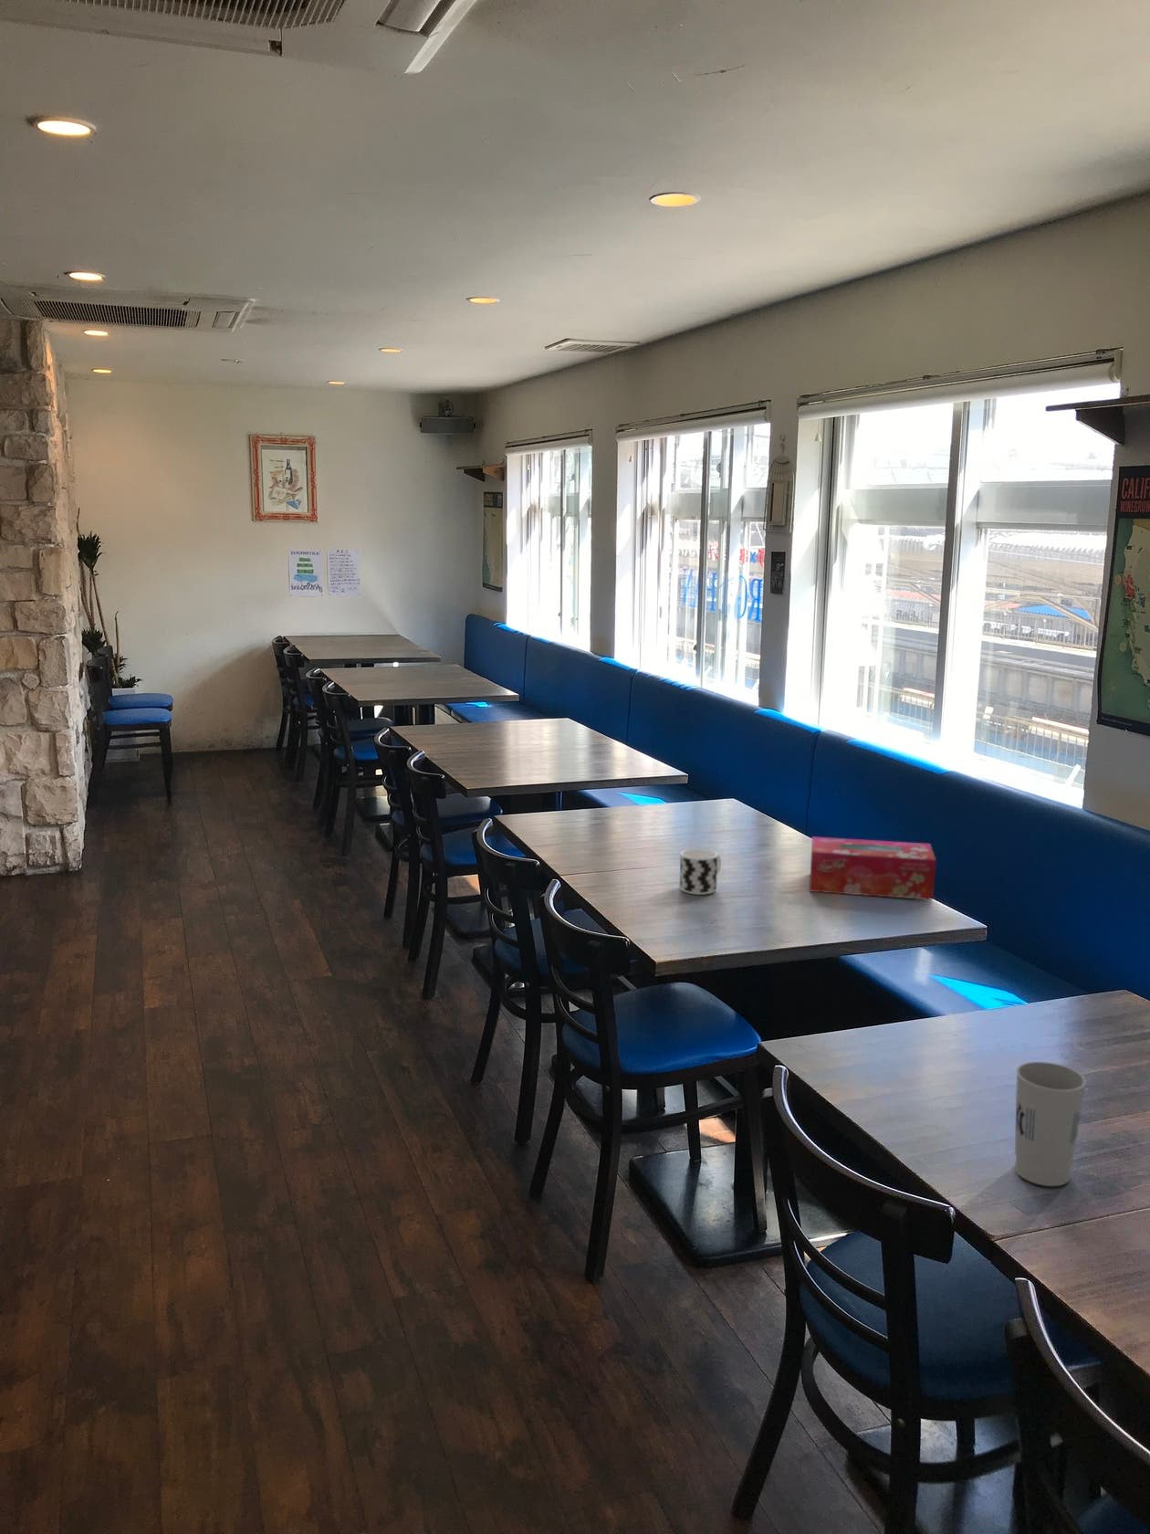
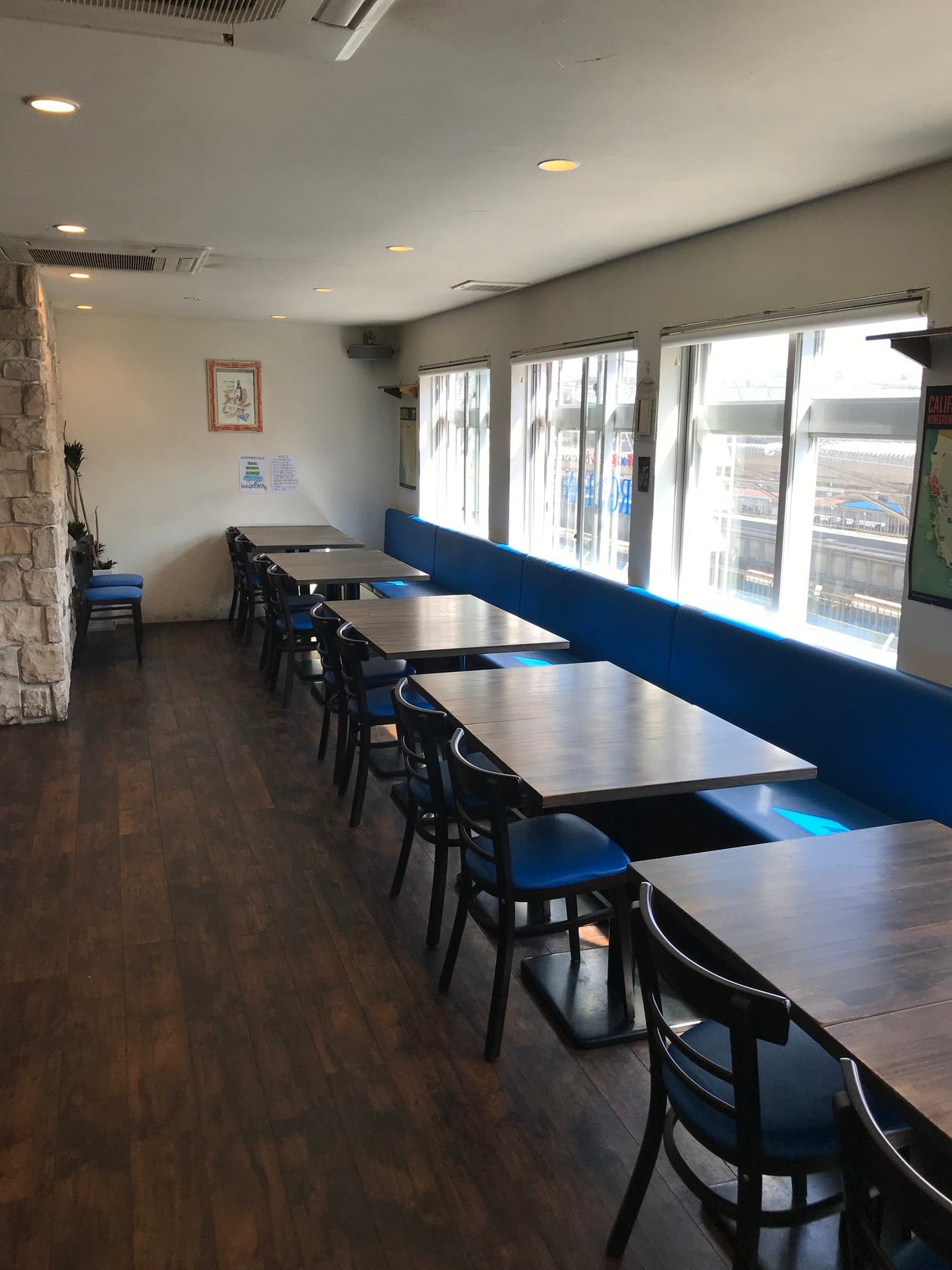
- cup (703, 870)
- cup (1046, 1125)
- tissue box (870, 866)
